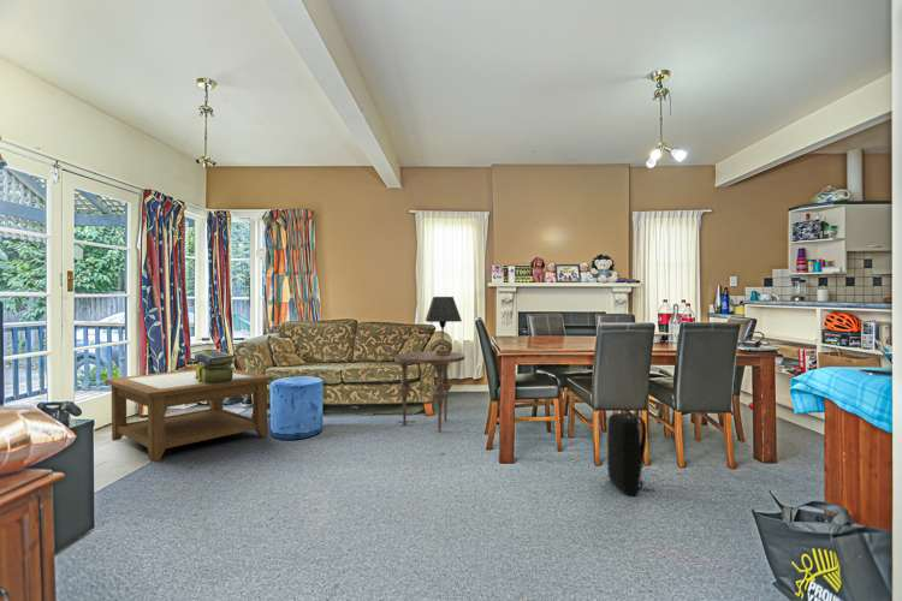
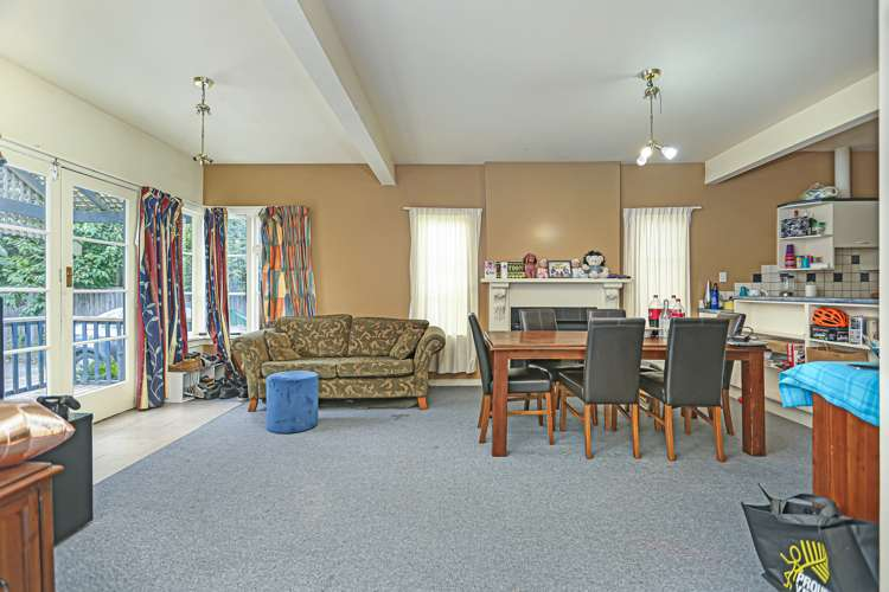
- coffee table (190, 403)
- table lamp (443, 325)
- side table (432, 392)
- stack of books (214, 365)
- backpack (630, 447)
